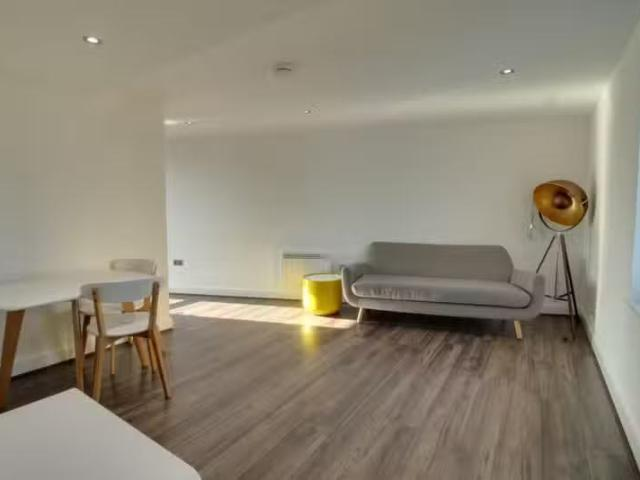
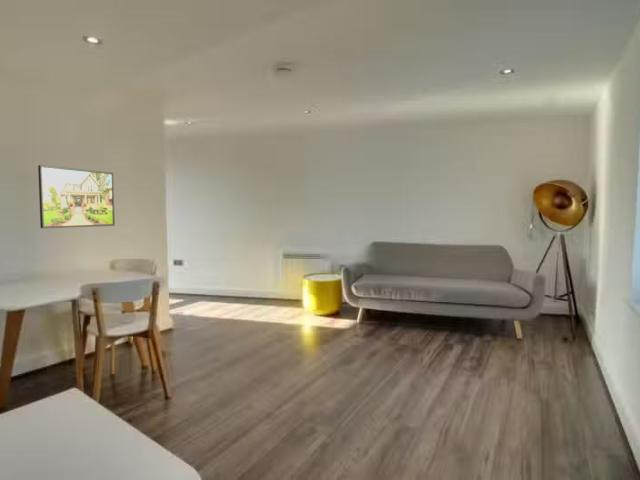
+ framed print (79, 198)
